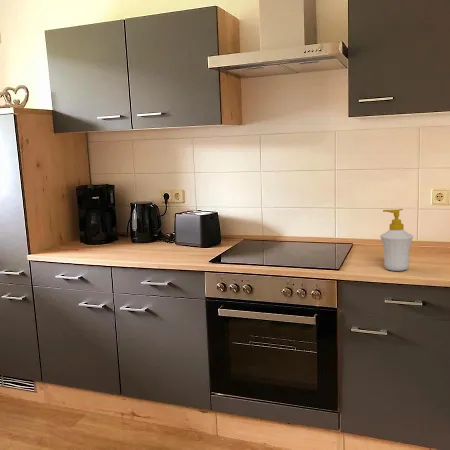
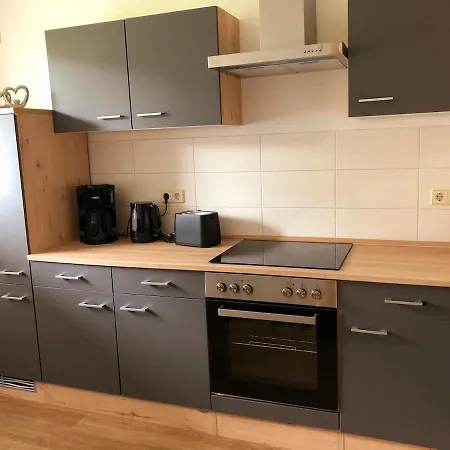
- soap bottle (396, 239)
